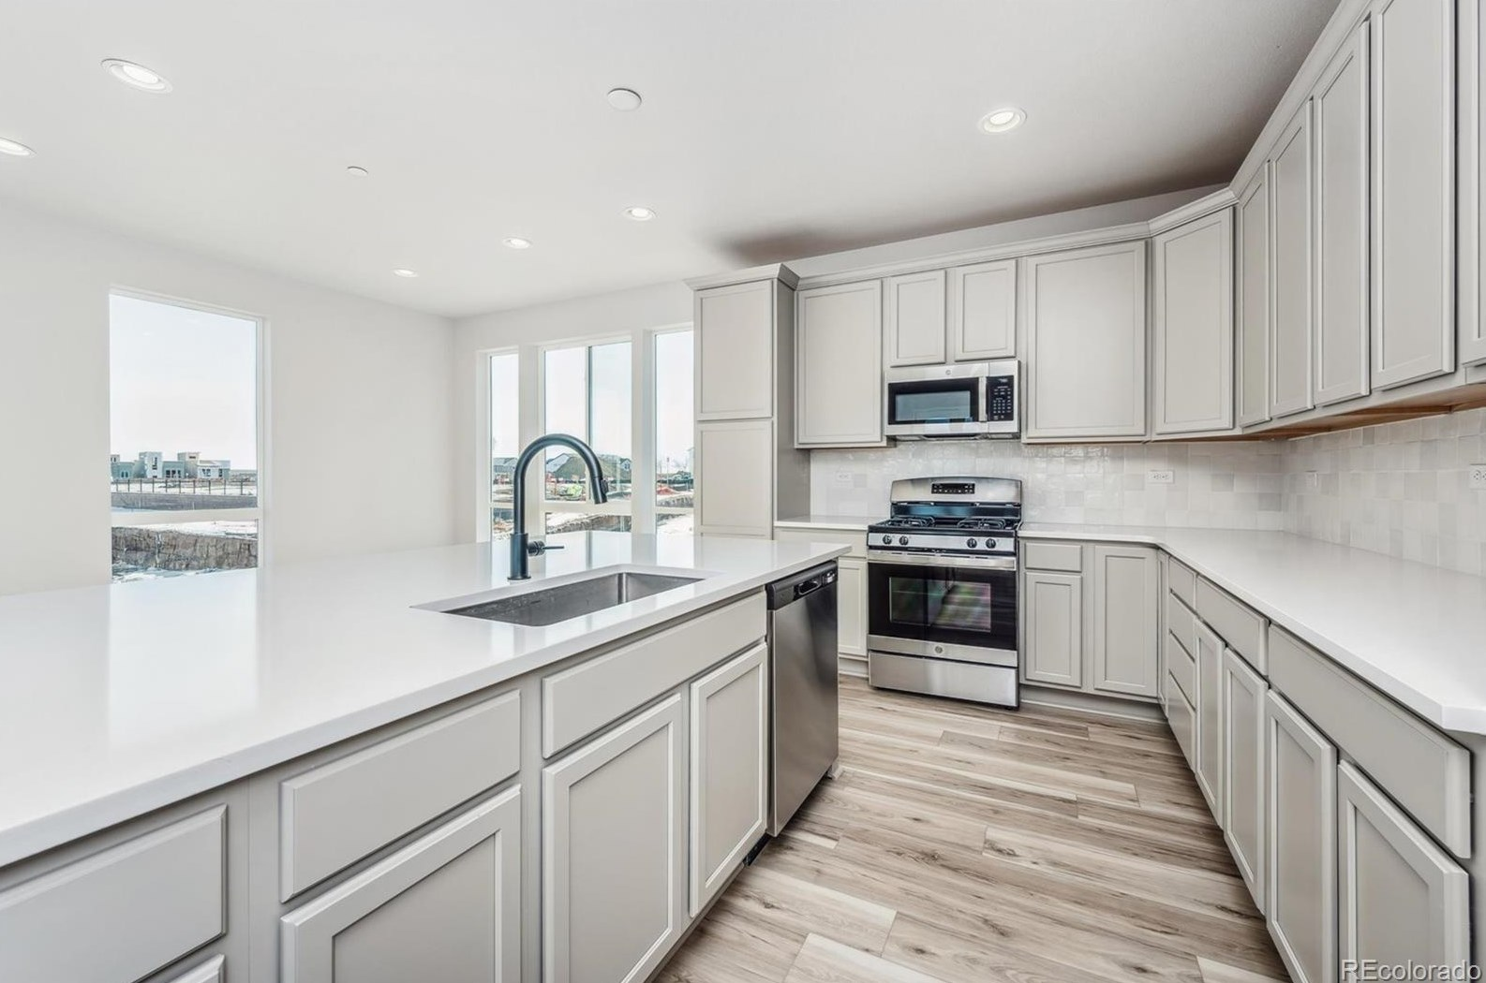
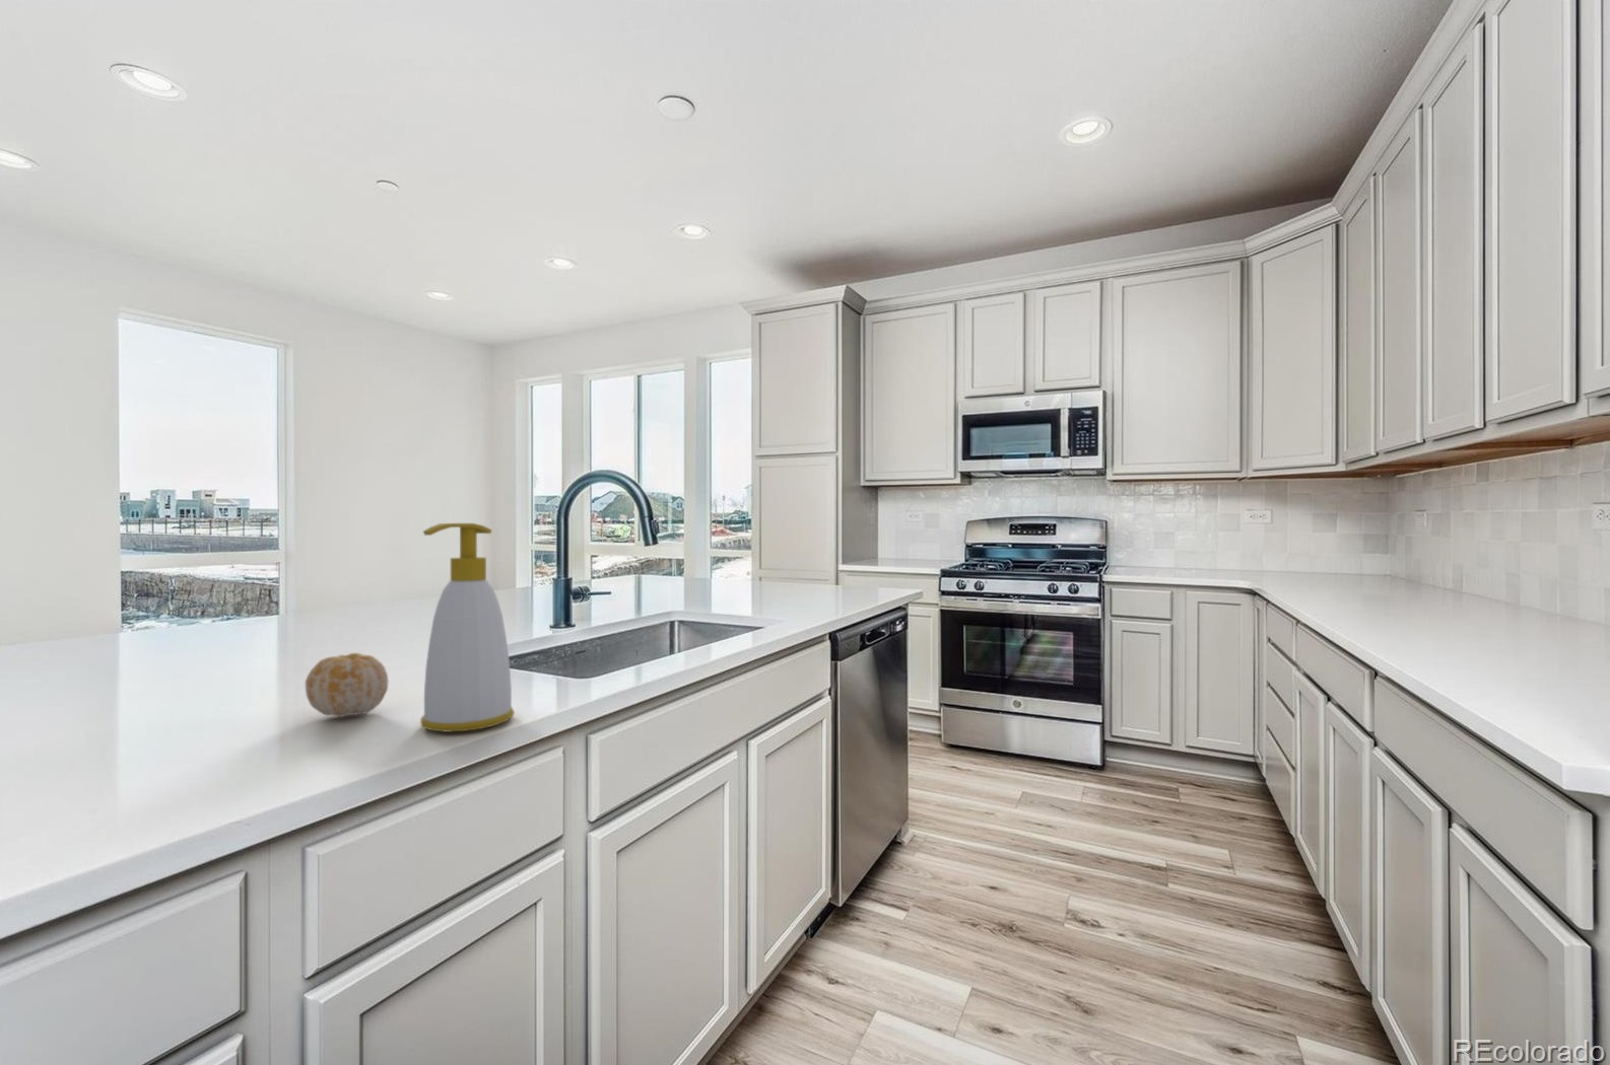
+ soap bottle (467, 622)
+ fruit (347, 685)
